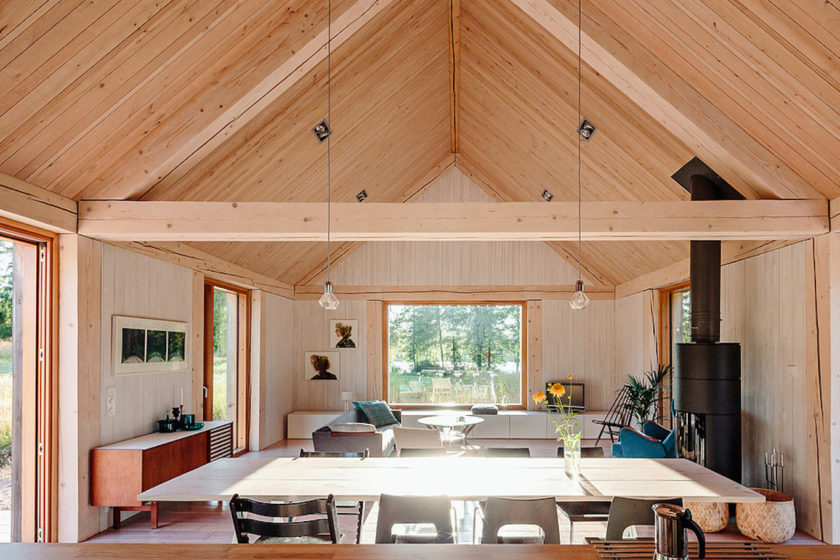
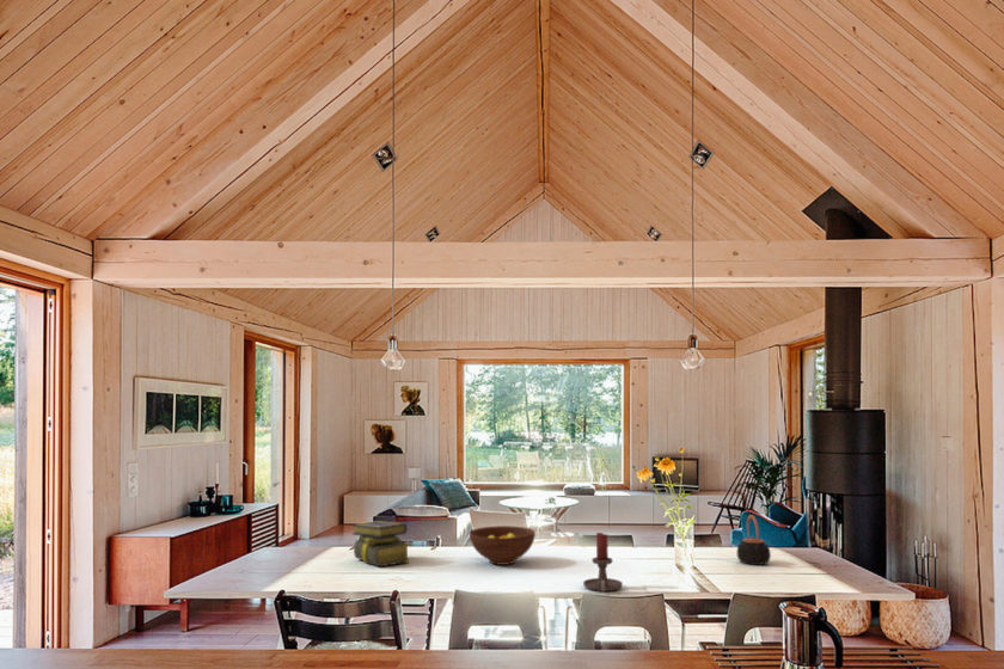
+ stack of books (379, 541)
+ teapot (753, 539)
+ fruit bowl (502, 547)
+ candle holder (602, 560)
